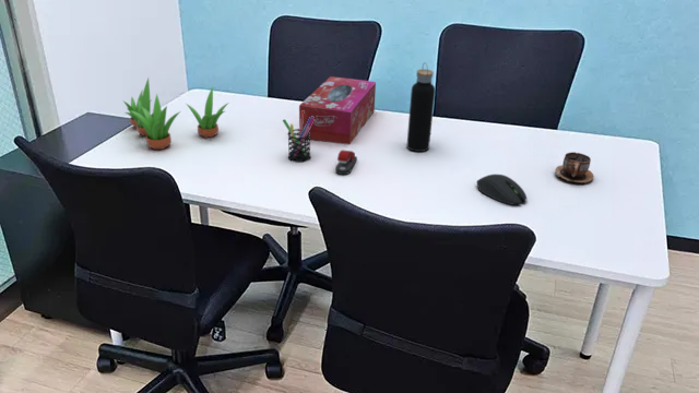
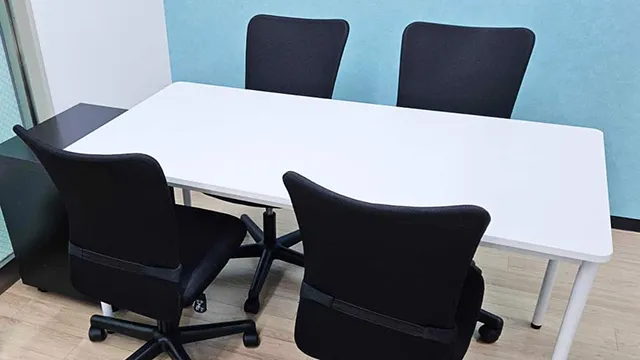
- stapler (345, 157)
- succulent plant (165, 108)
- computer mouse (501, 186)
- water bottle (422, 106)
- cup (574, 167)
- pen holder (297, 134)
- tissue box (339, 108)
